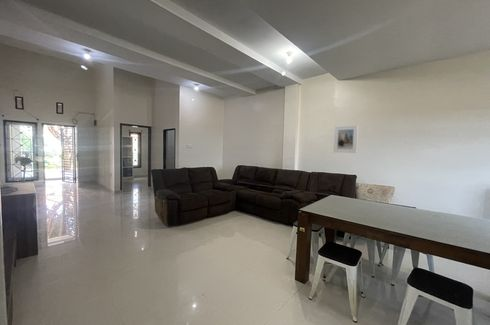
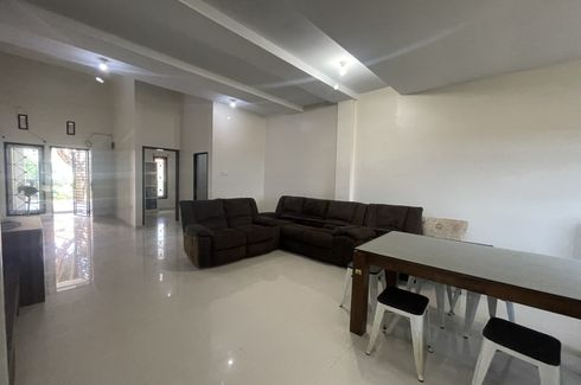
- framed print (345, 139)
